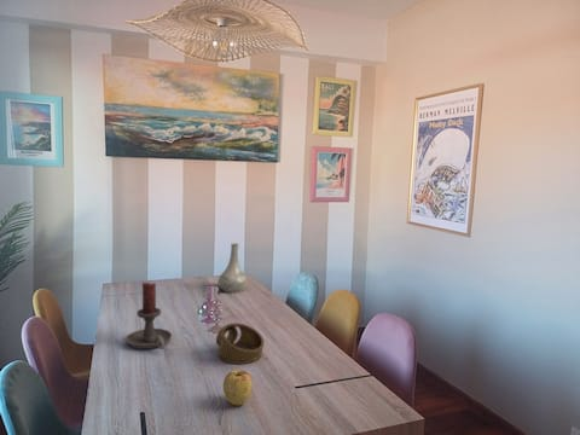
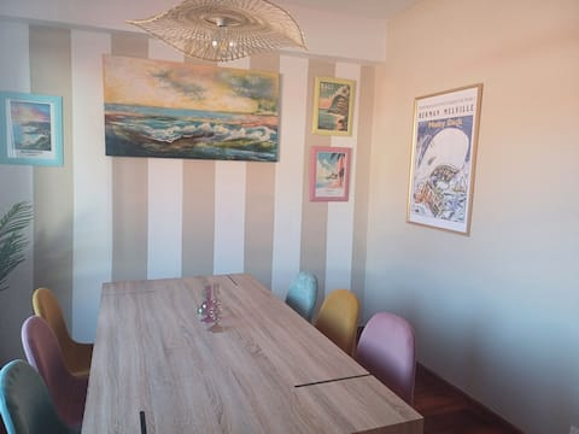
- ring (239, 341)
- vase (232, 267)
- apple (237, 387)
- candle holder (151, 313)
